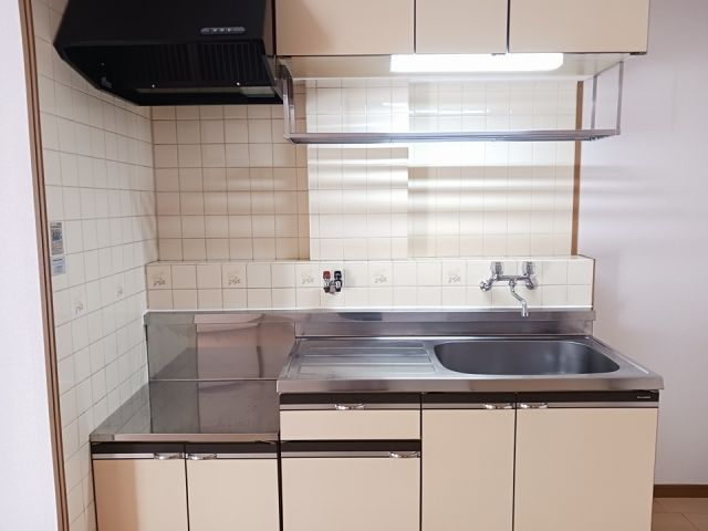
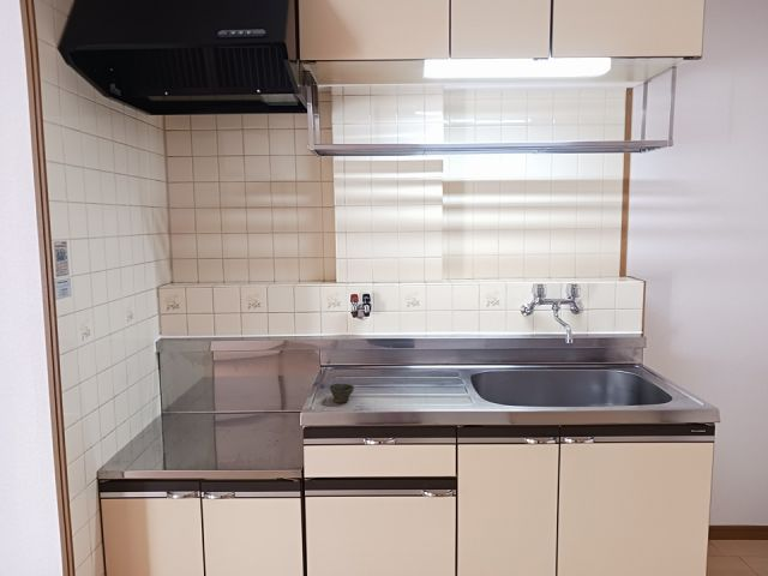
+ cup (341, 392)
